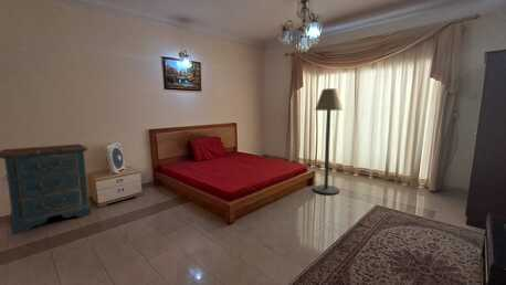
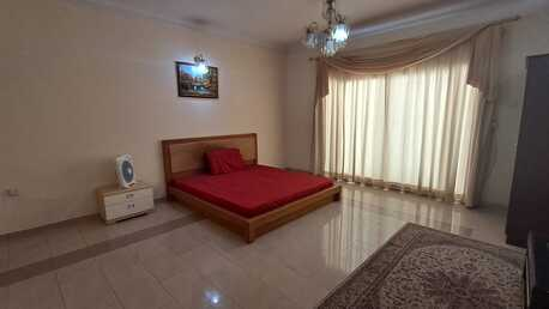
- dresser (49, 183)
- floor lamp (327, 140)
